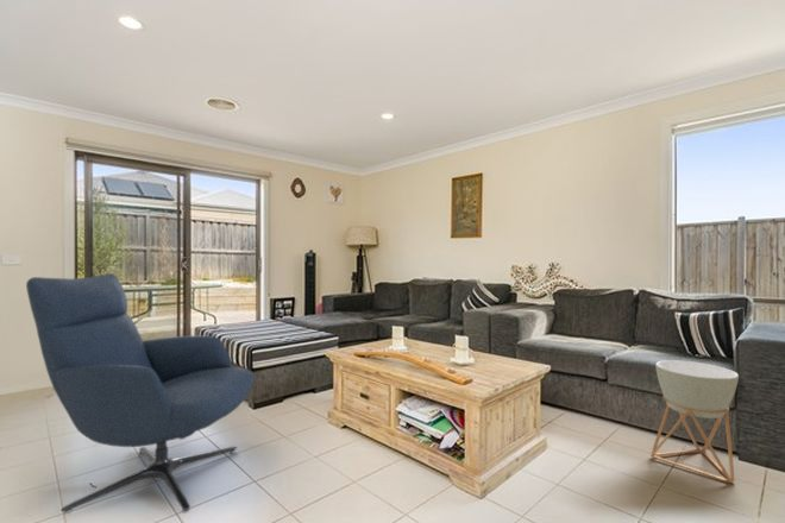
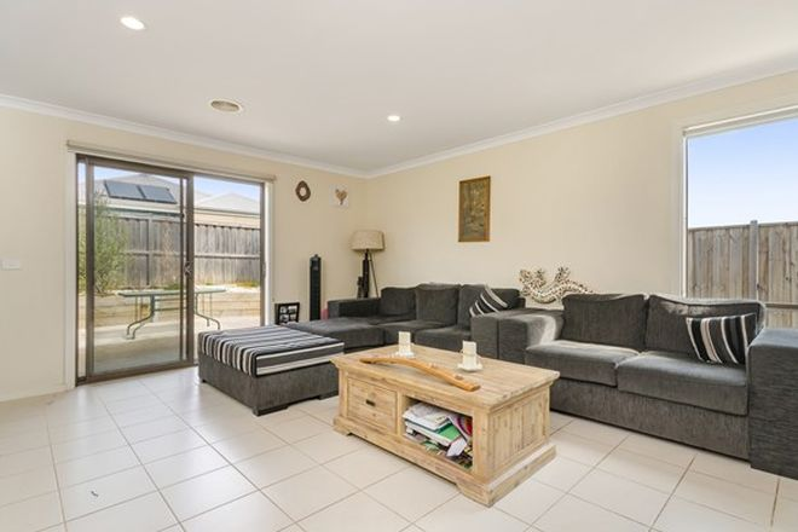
- chair (152, 377)
- planter (695, 415)
